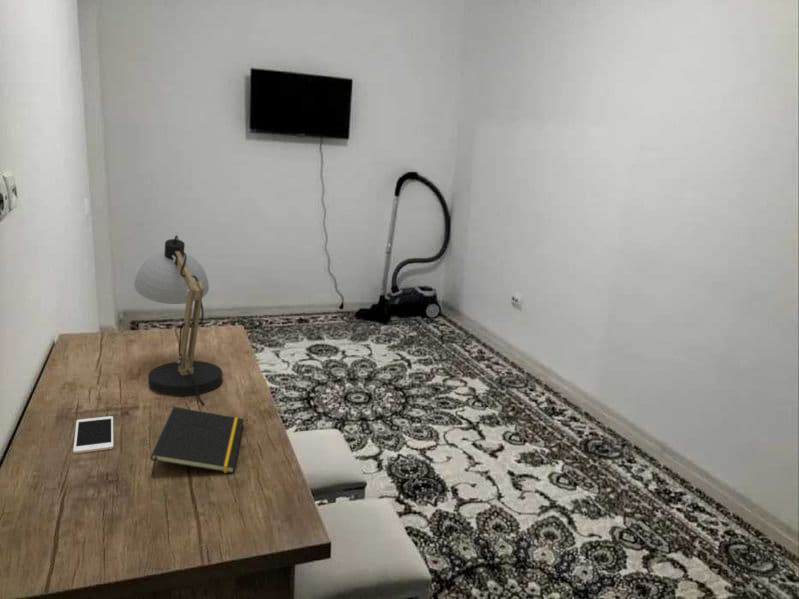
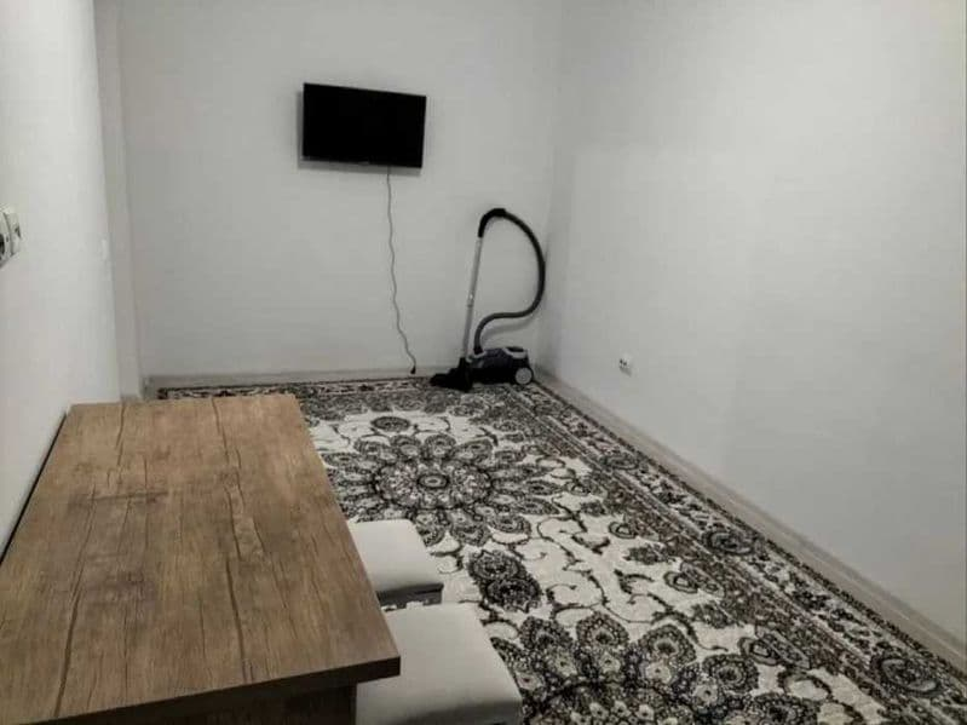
- cell phone (94, 433)
- notepad (201, 437)
- desk lamp (185, 310)
